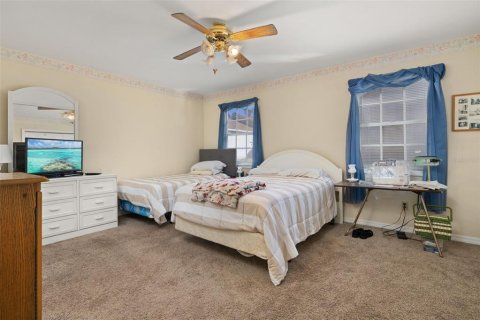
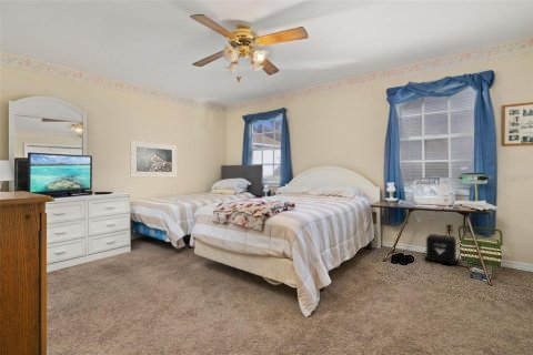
+ air purifier (440, 247)
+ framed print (154, 160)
